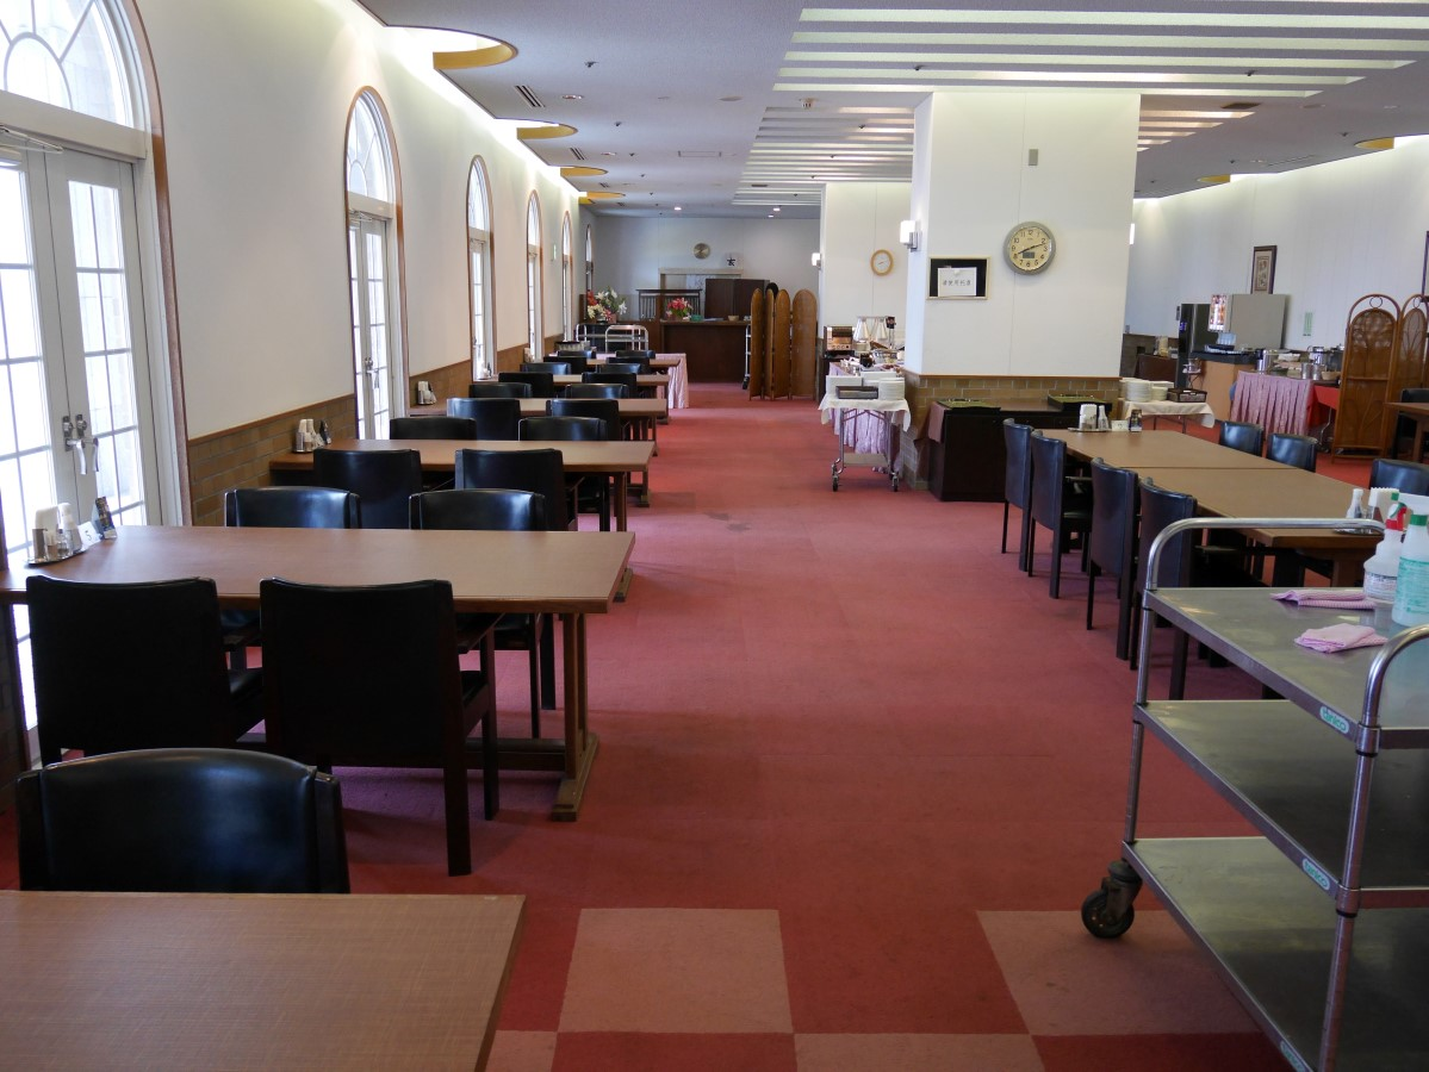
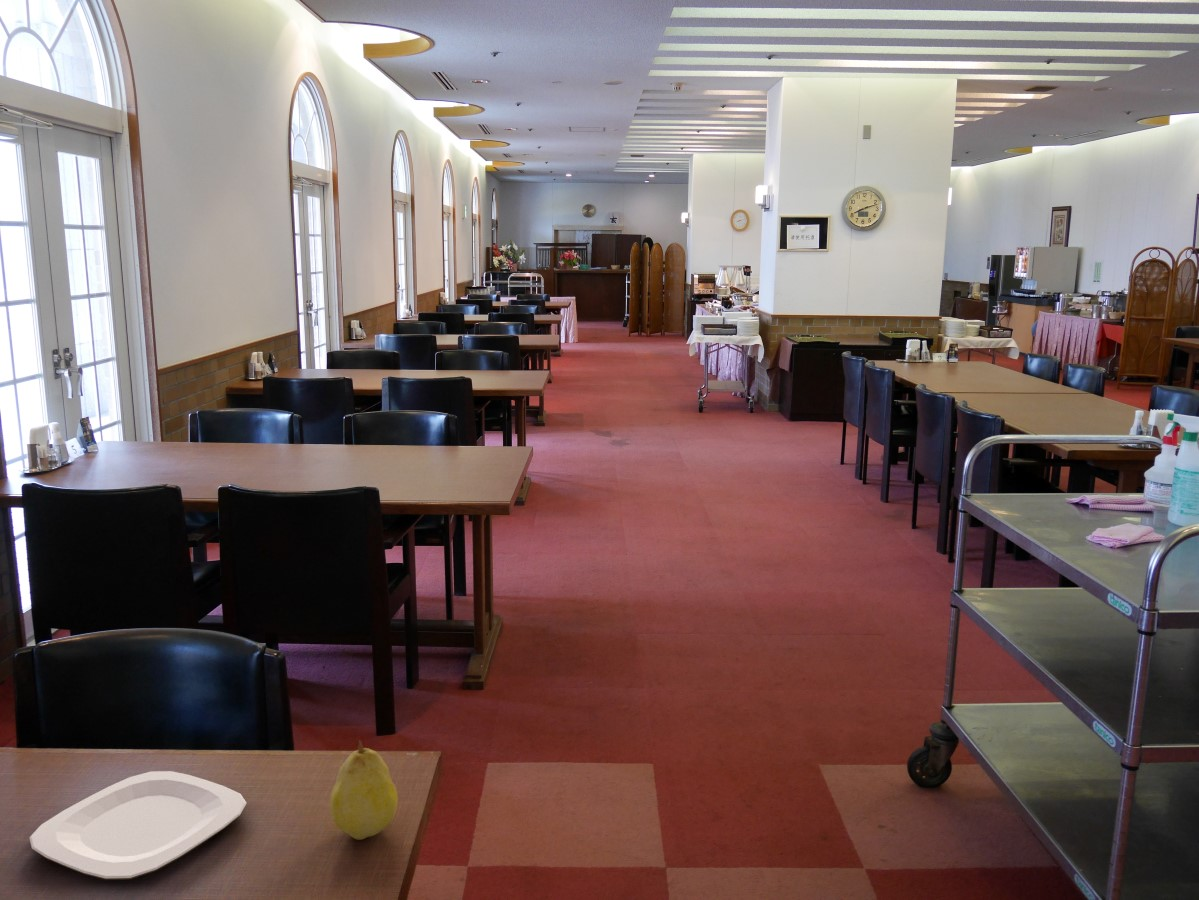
+ fruit (365, 788)
+ plate (141, 823)
